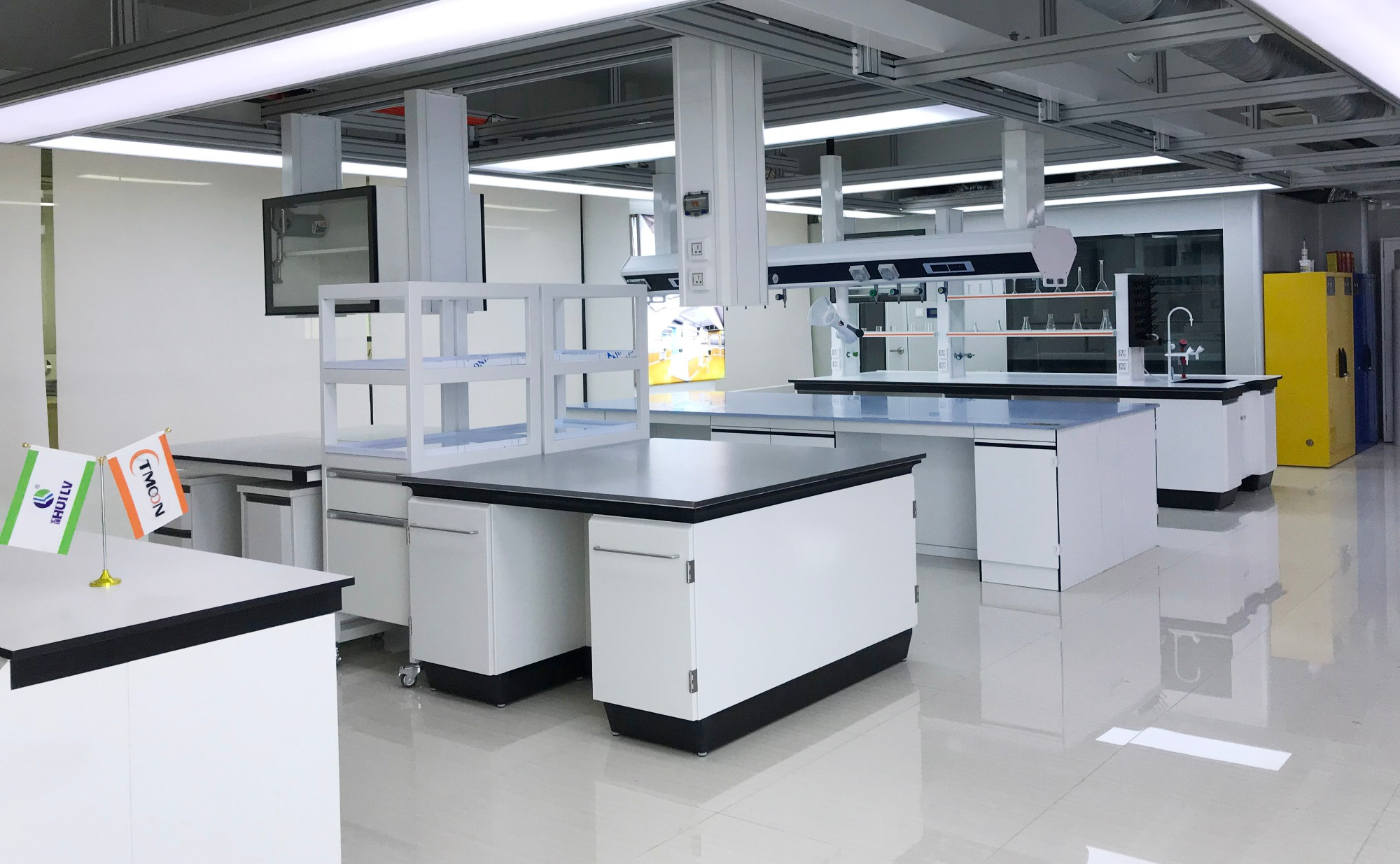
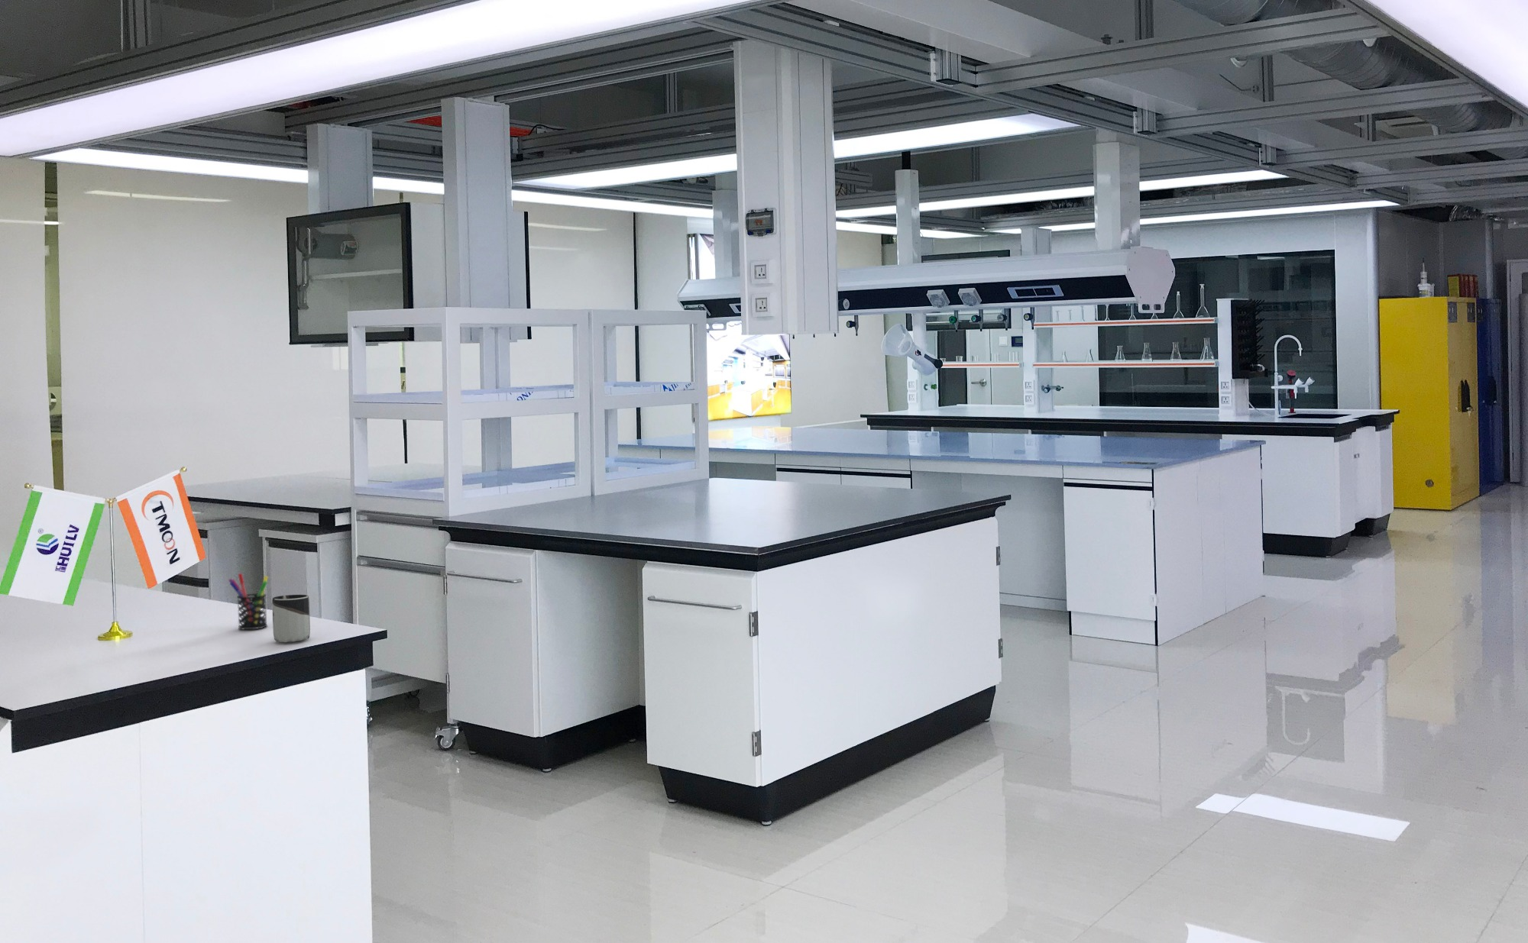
+ cup (290, 617)
+ pen holder (253, 599)
